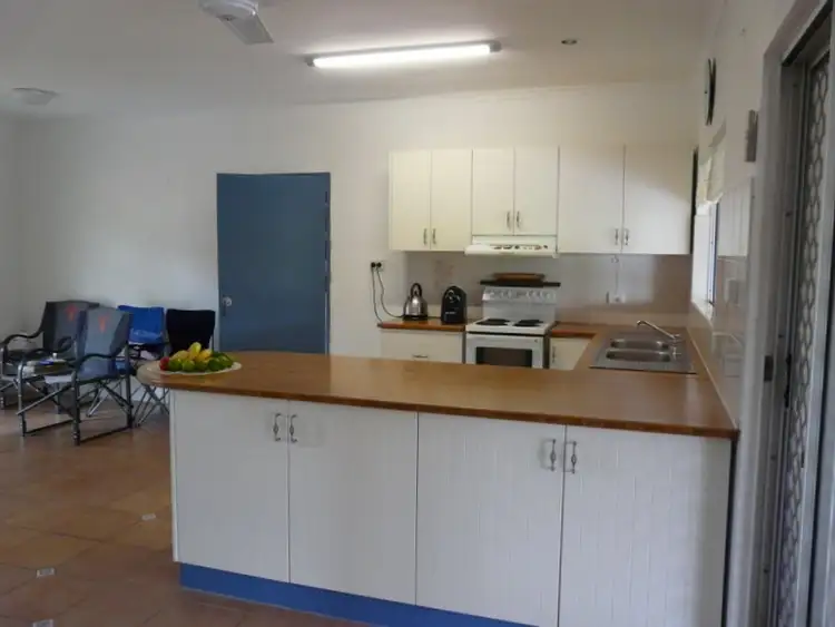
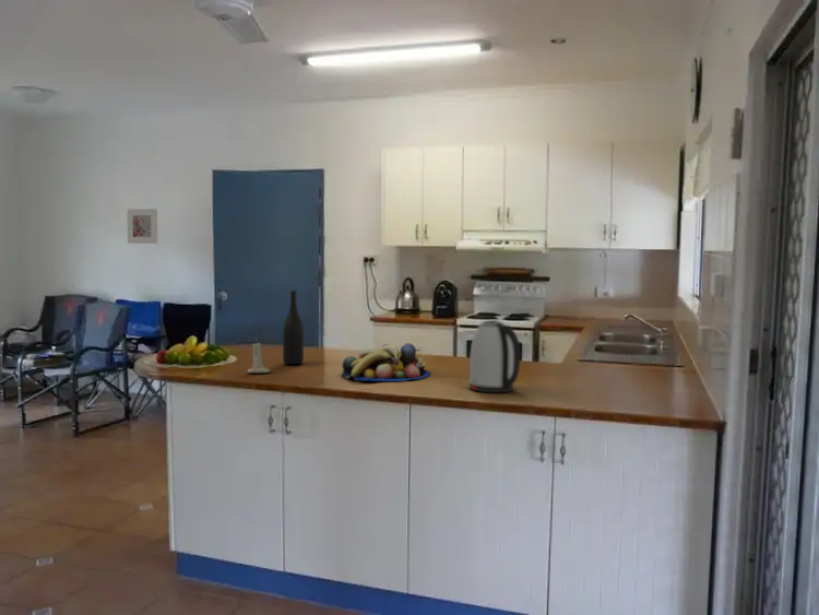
+ fruit bowl (387, 358)
+ candle (259, 354)
+ kettle (497, 355)
+ wine bottle (293, 327)
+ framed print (142, 226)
